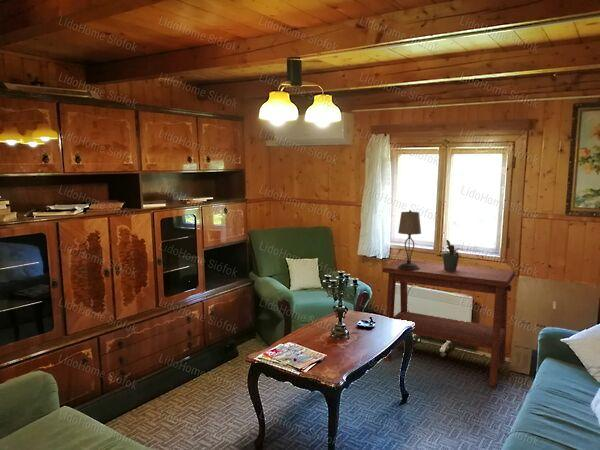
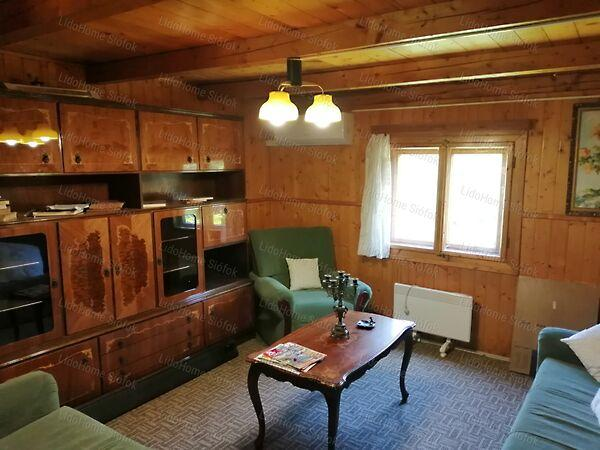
- potted plant (450, 254)
- table lamp (409, 239)
- side table (445, 318)
